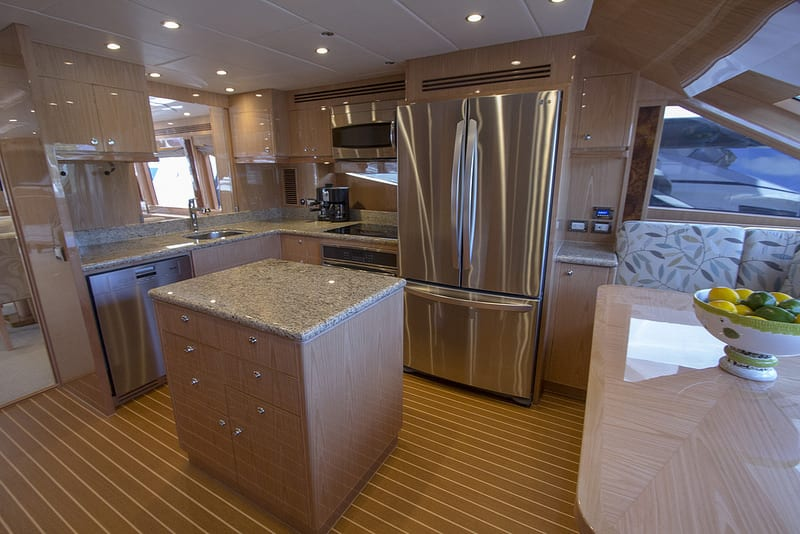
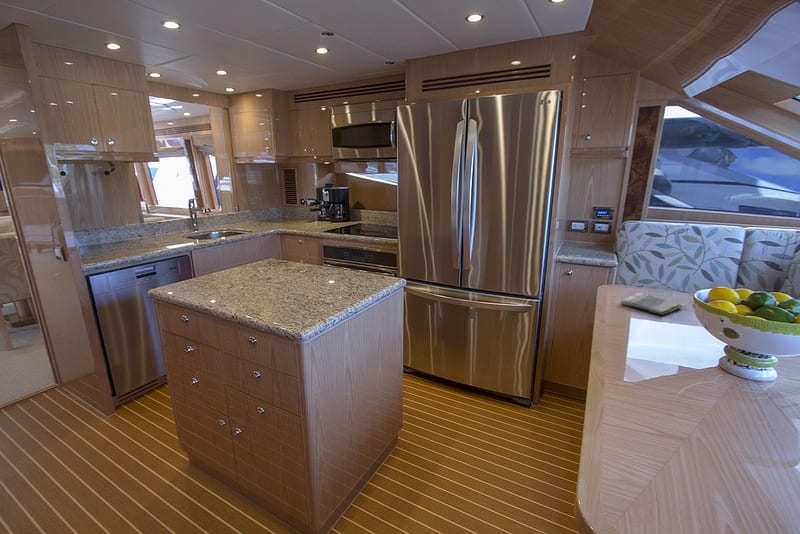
+ dish towel (651, 302)
